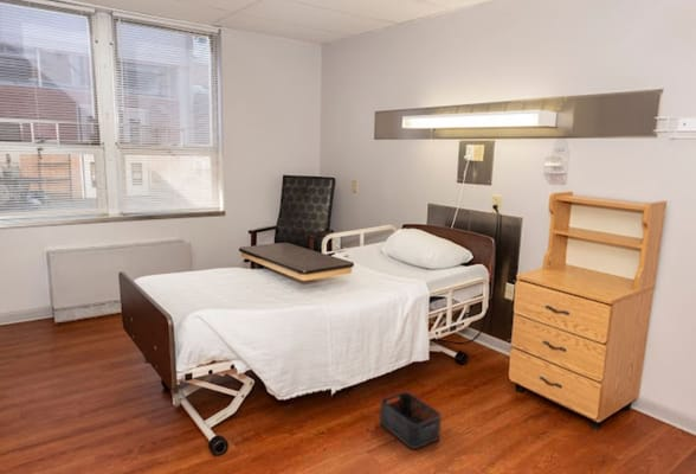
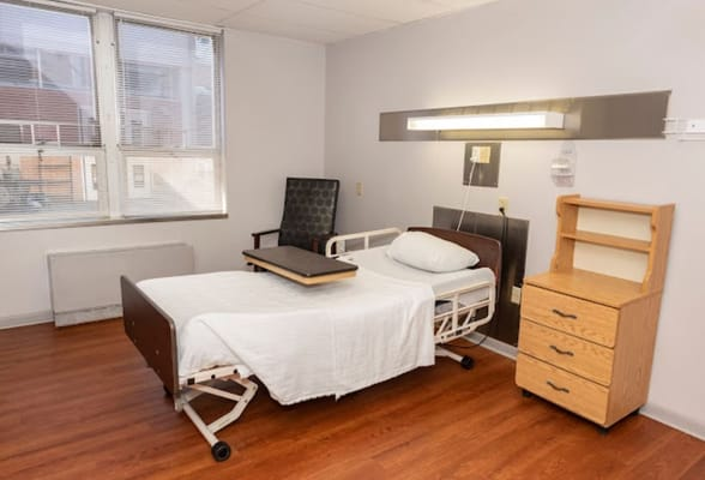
- storage bin (410, 418)
